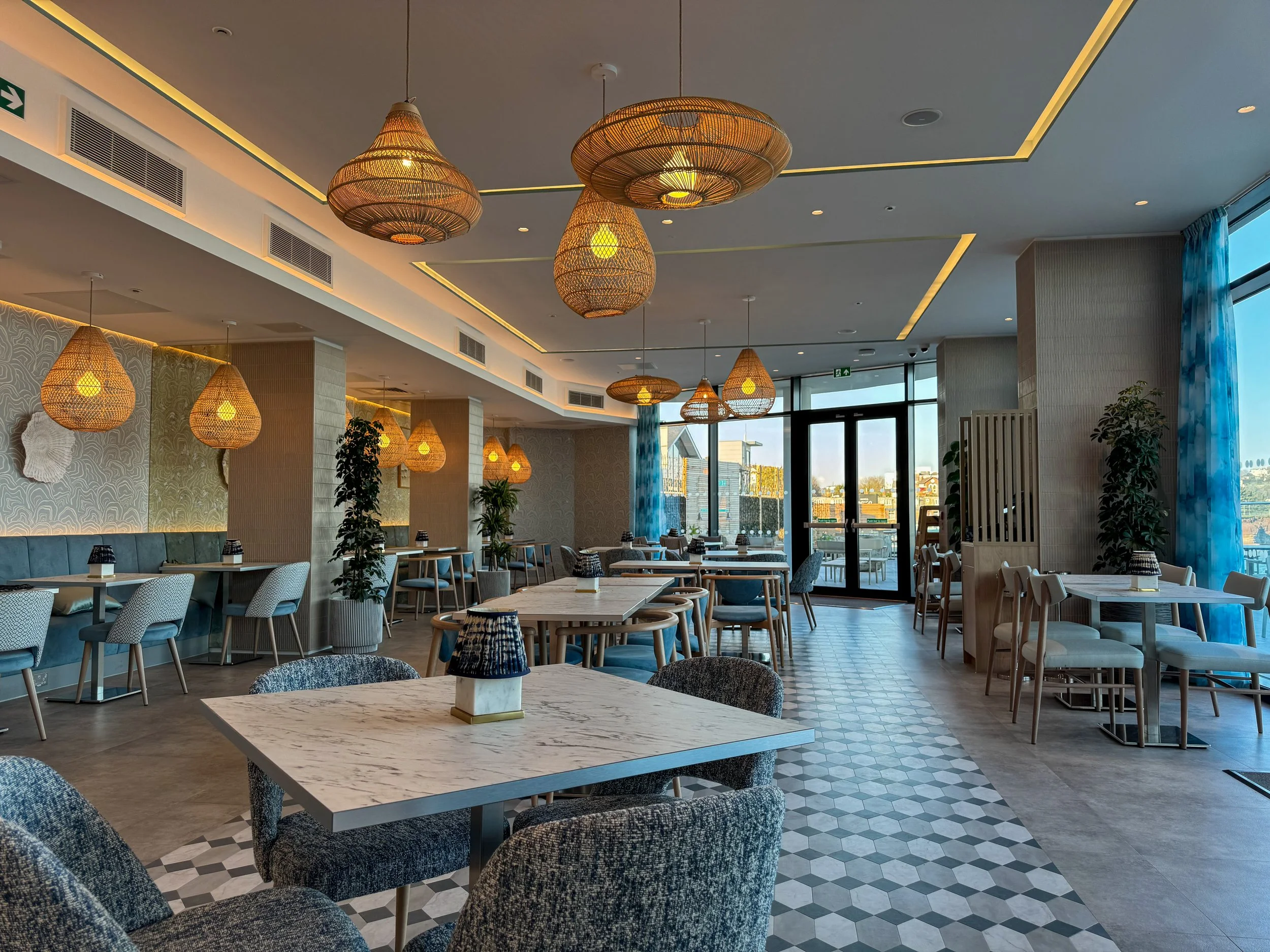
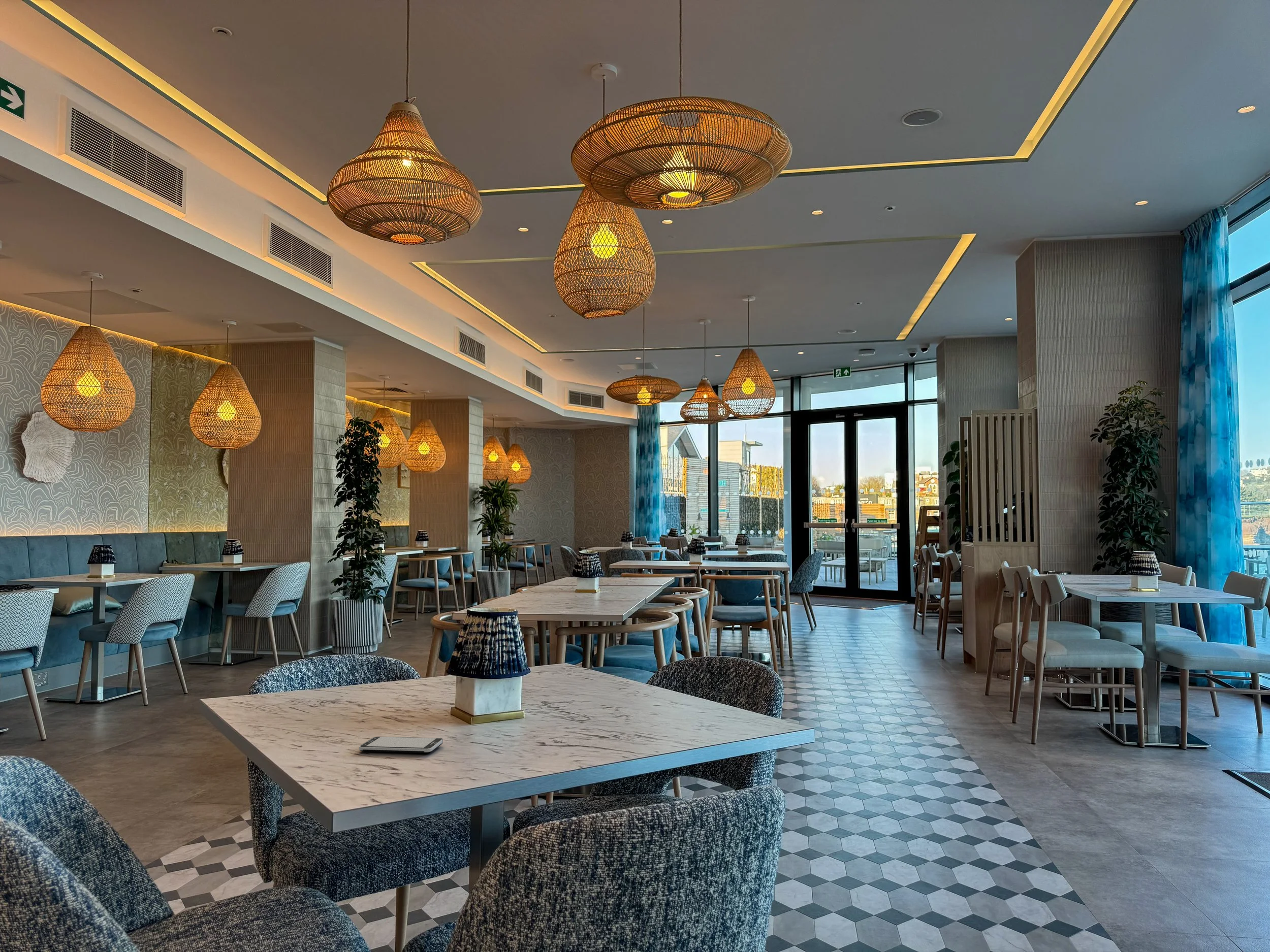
+ smartphone (401, 745)
